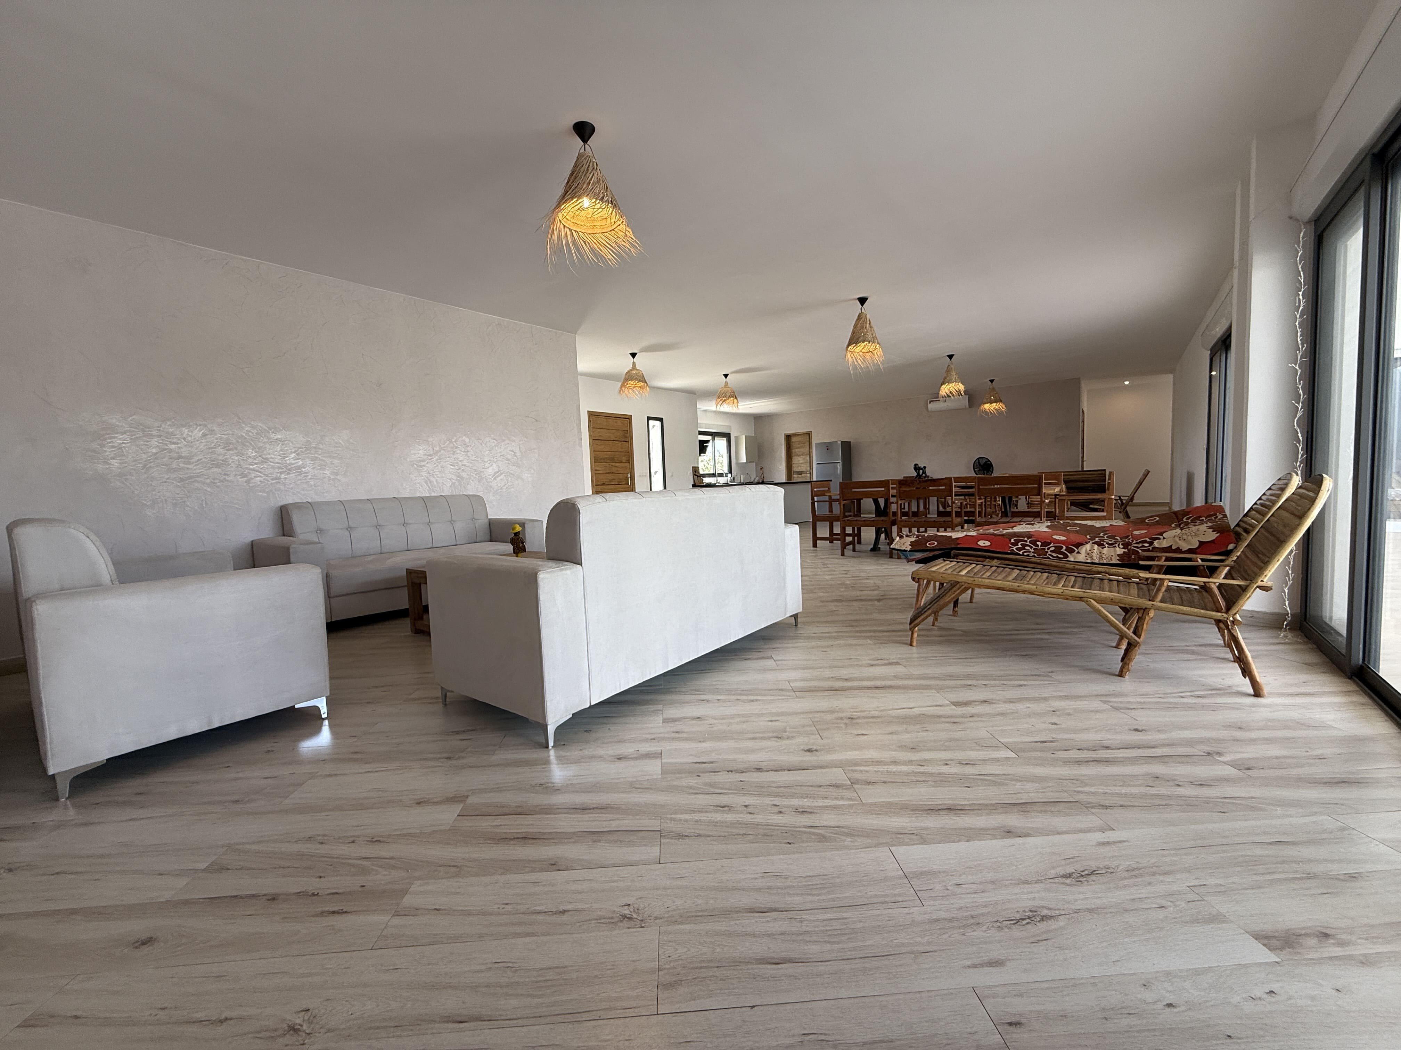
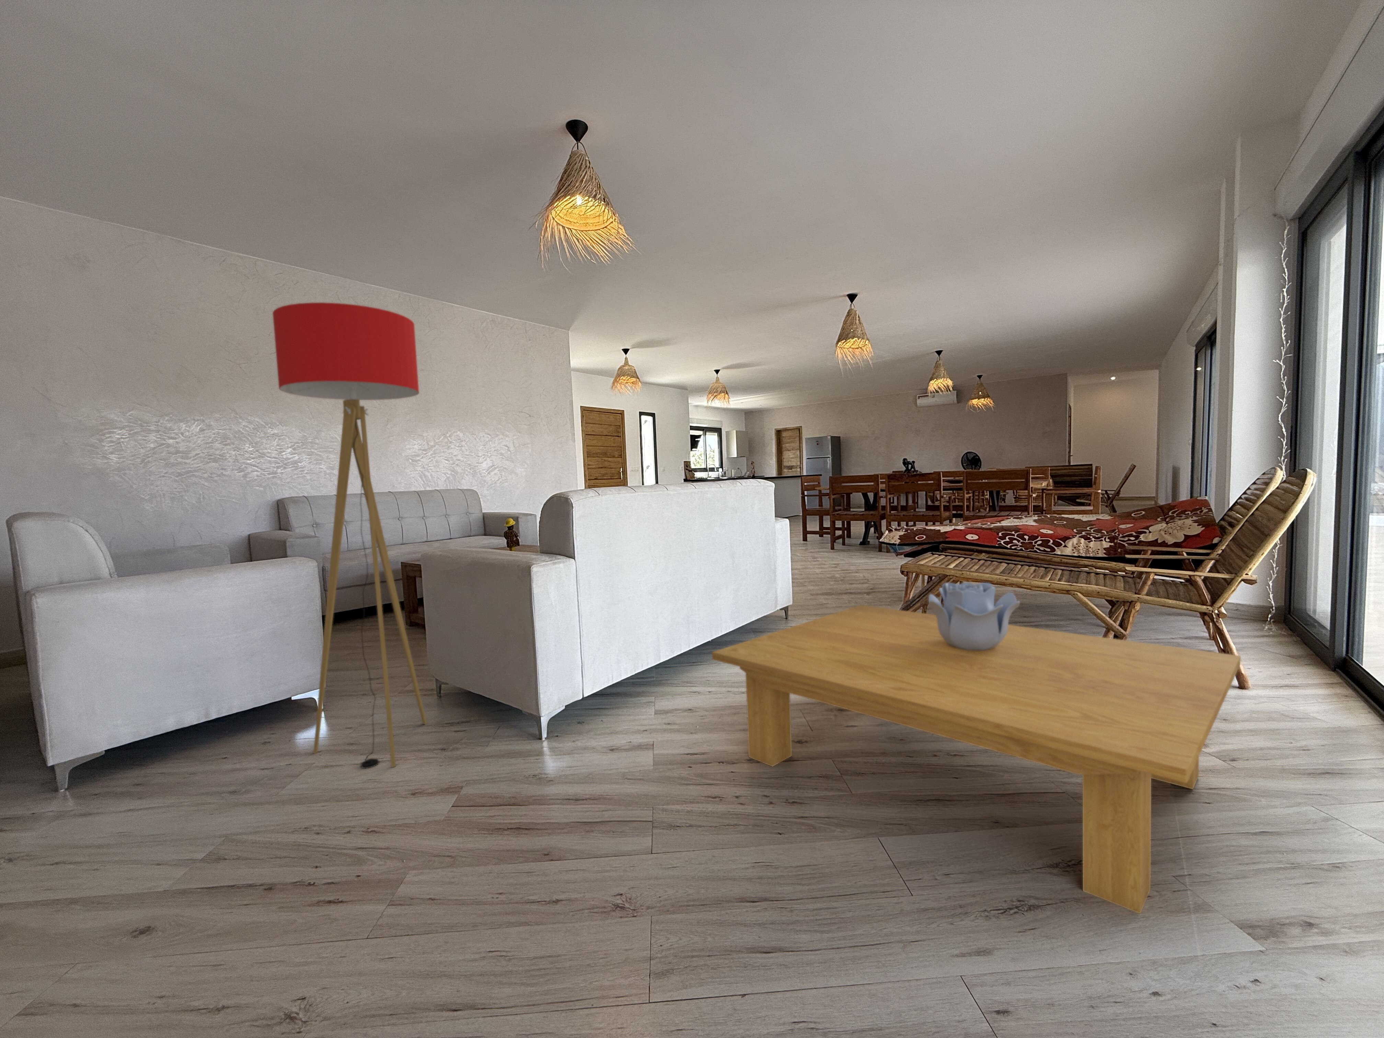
+ decorative bowl (972, 614)
+ floor lamp (363, 539)
+ coffee table (958, 710)
